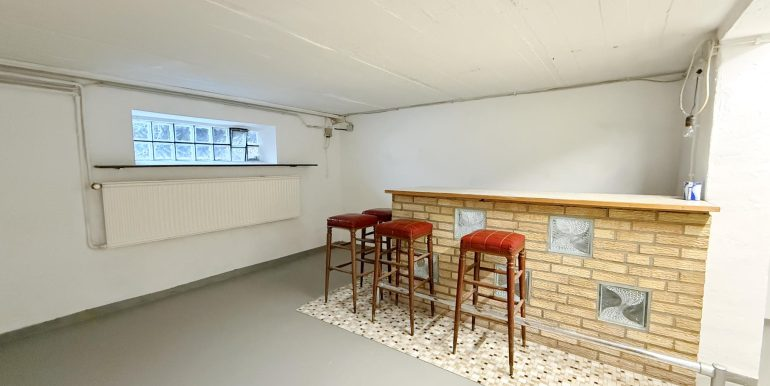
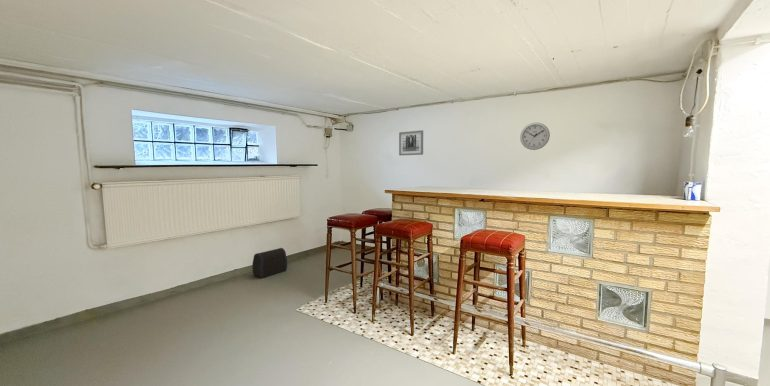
+ wall clock (534, 136)
+ wall art (410, 143)
+ treasure chest (270, 261)
